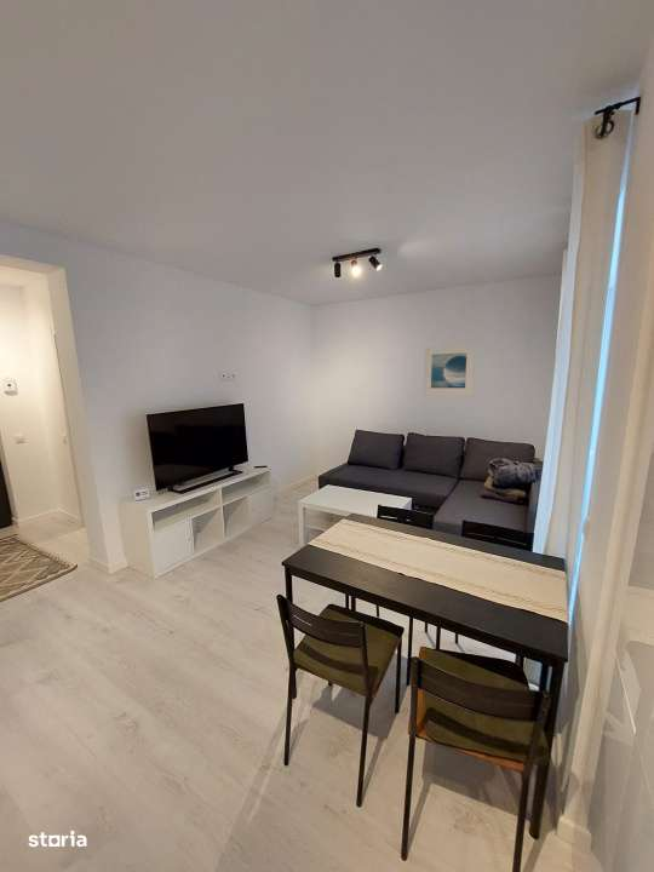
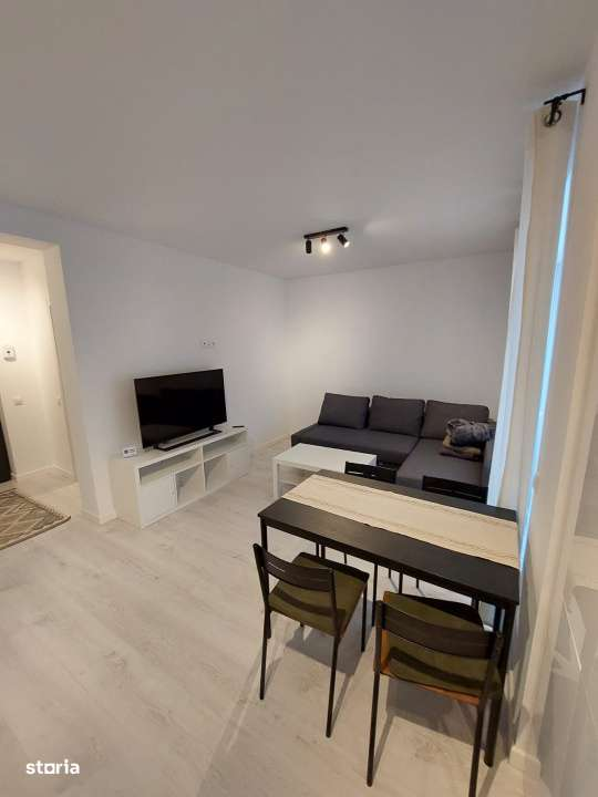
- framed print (448, 371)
